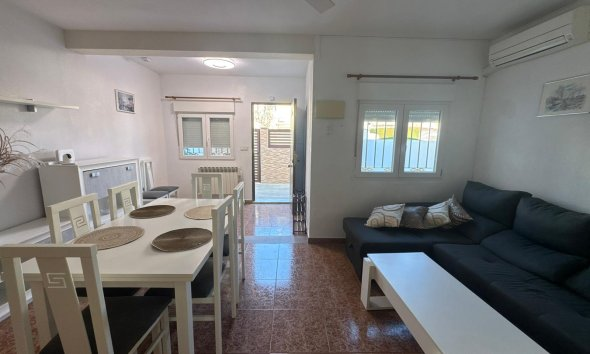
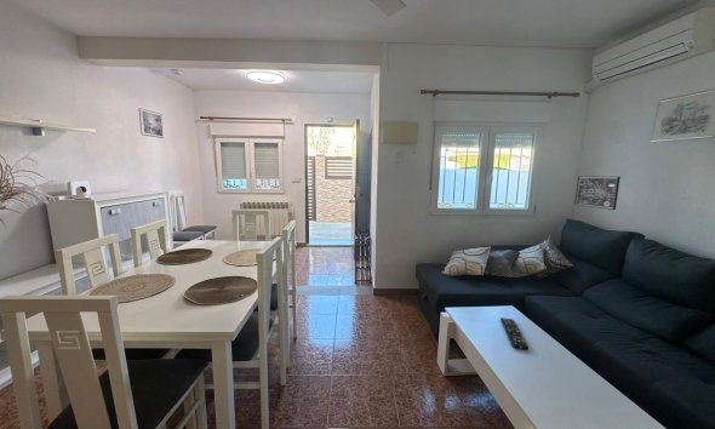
+ wall art (595, 191)
+ remote control (513, 332)
